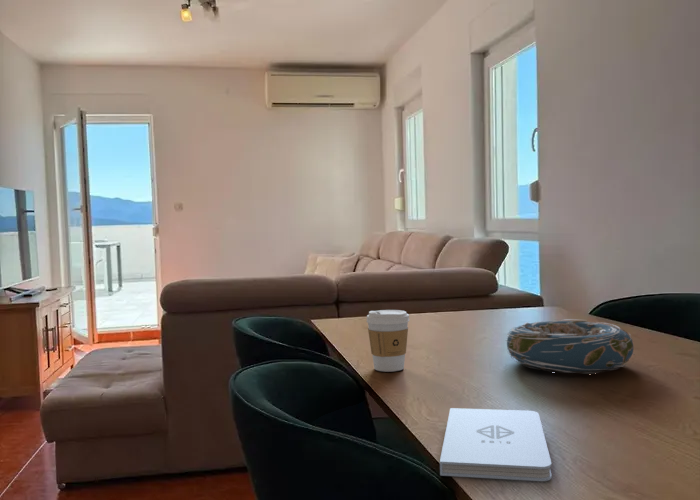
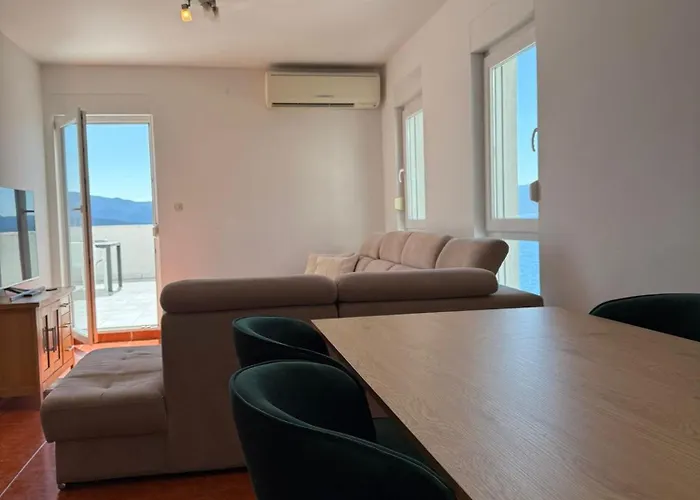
- decorative bowl (568, 344)
- notepad (494, 439)
- coffee cup (388, 339)
